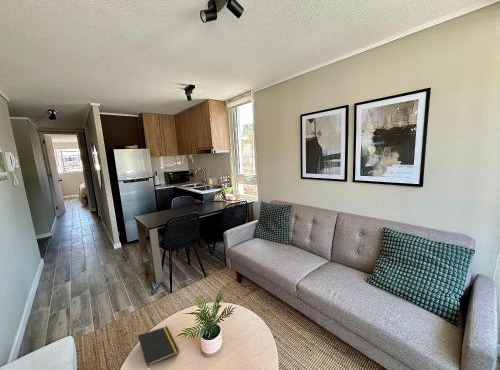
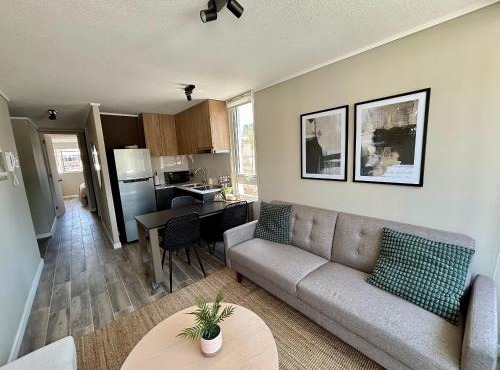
- notepad (158, 343)
